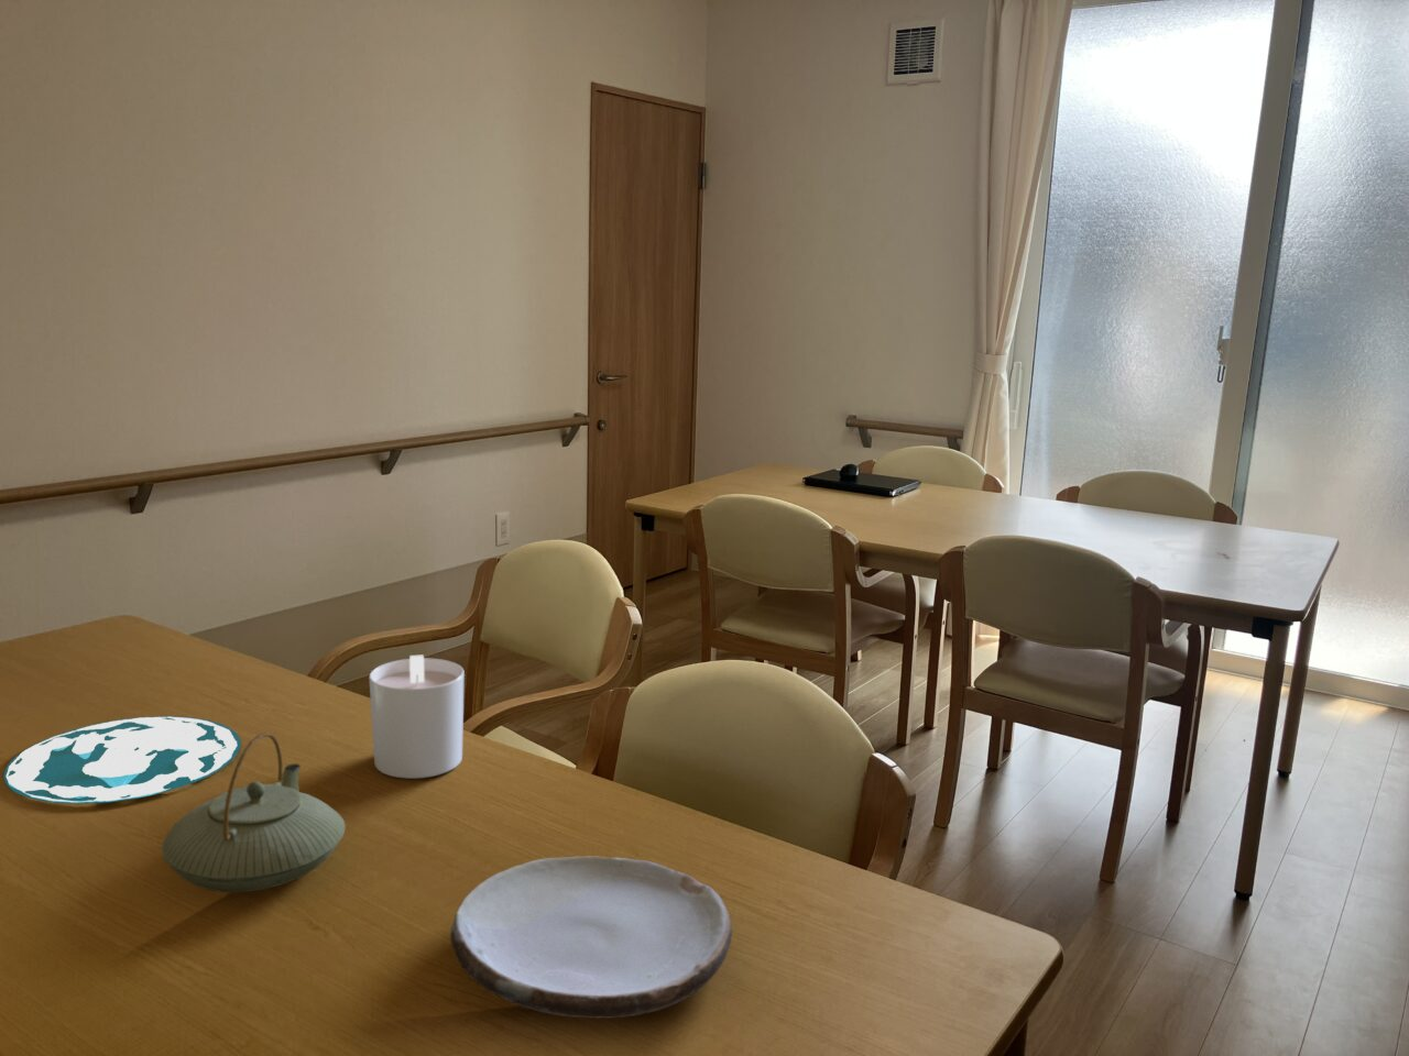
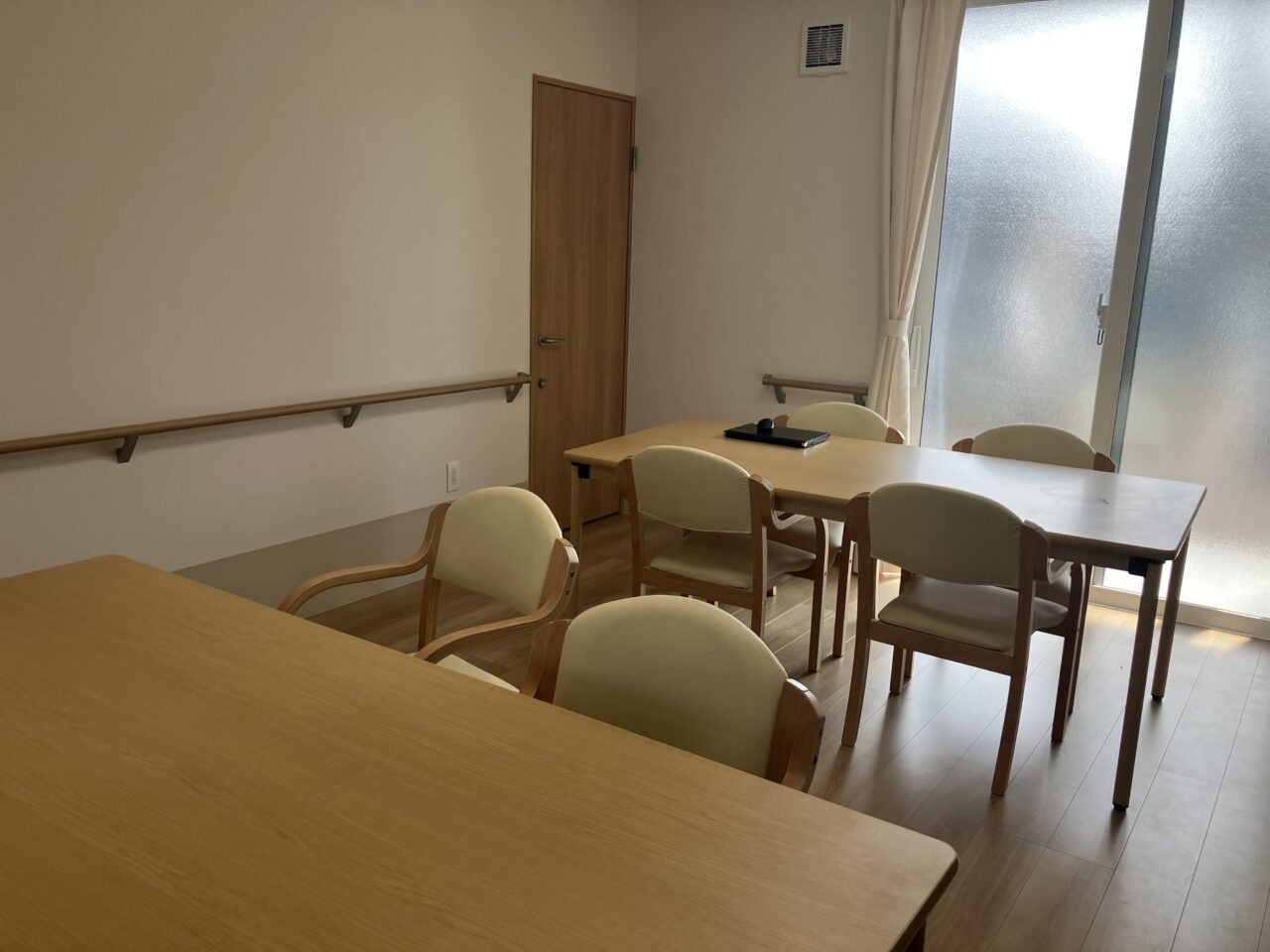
- candle (417, 709)
- plate (595, 930)
- teapot (259, 795)
- plate (125, 747)
